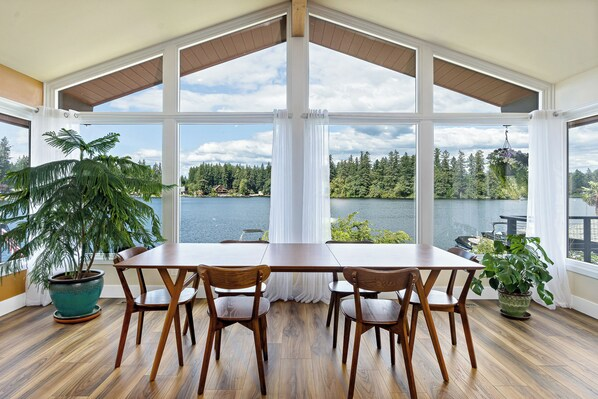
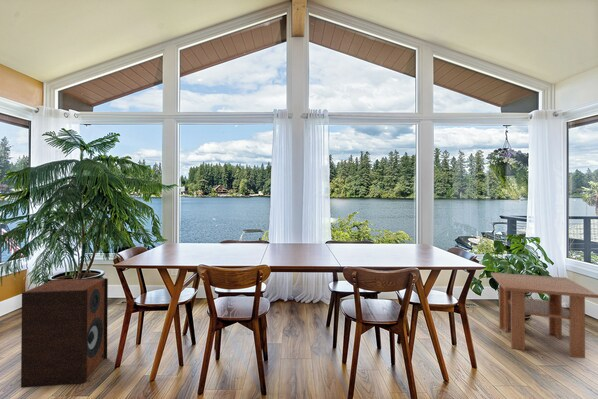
+ coffee table (537, 311)
+ speaker (68, 327)
